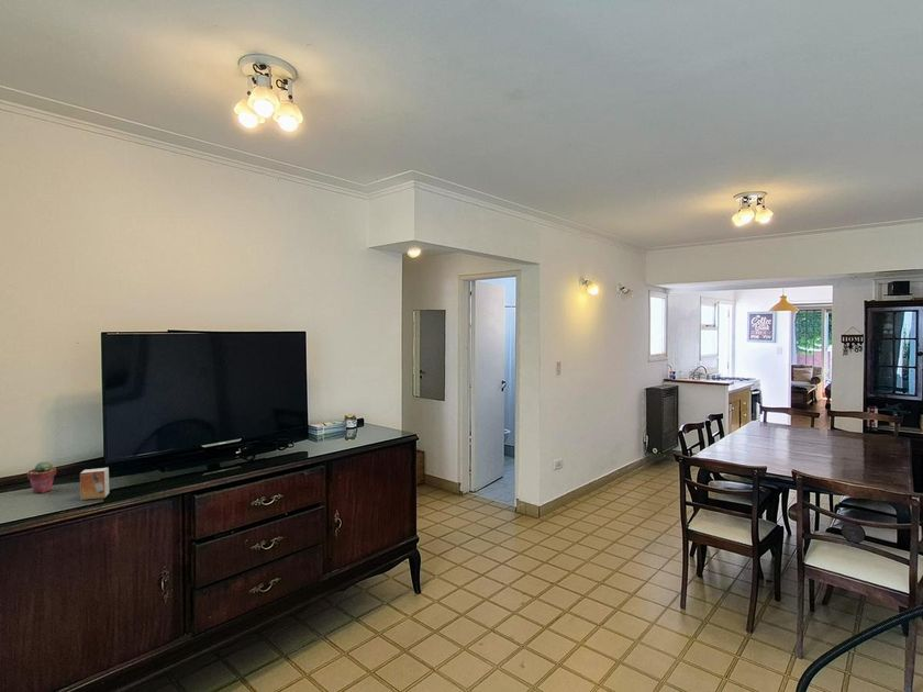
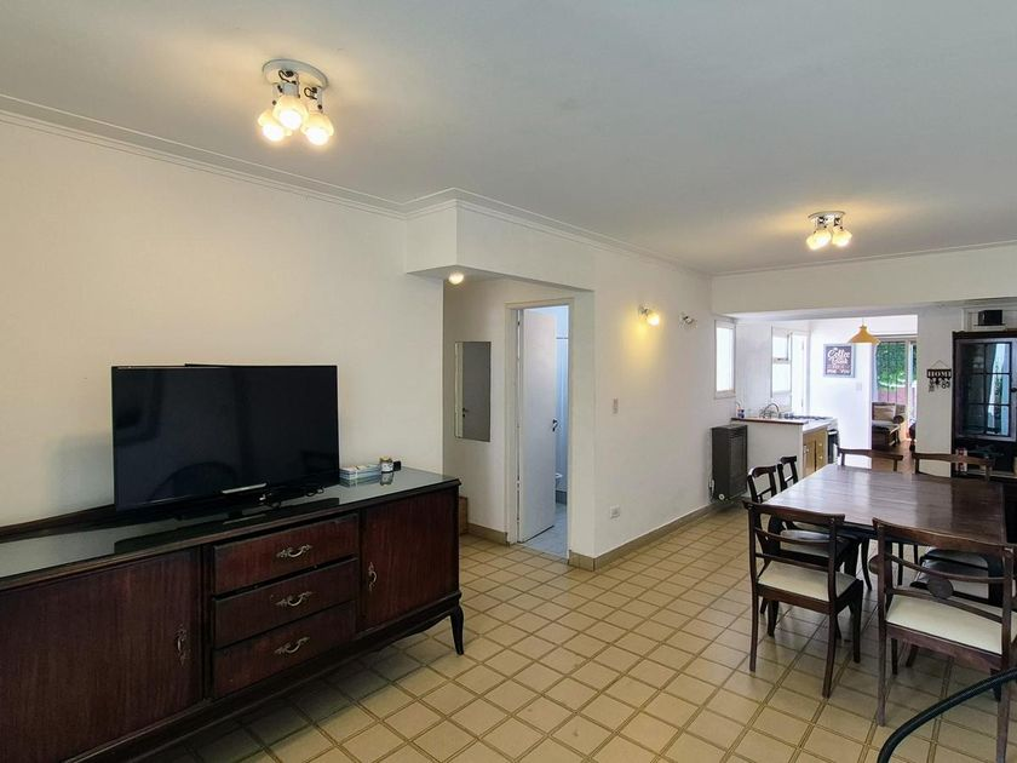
- small box (94, 483)
- potted succulent (42, 476)
